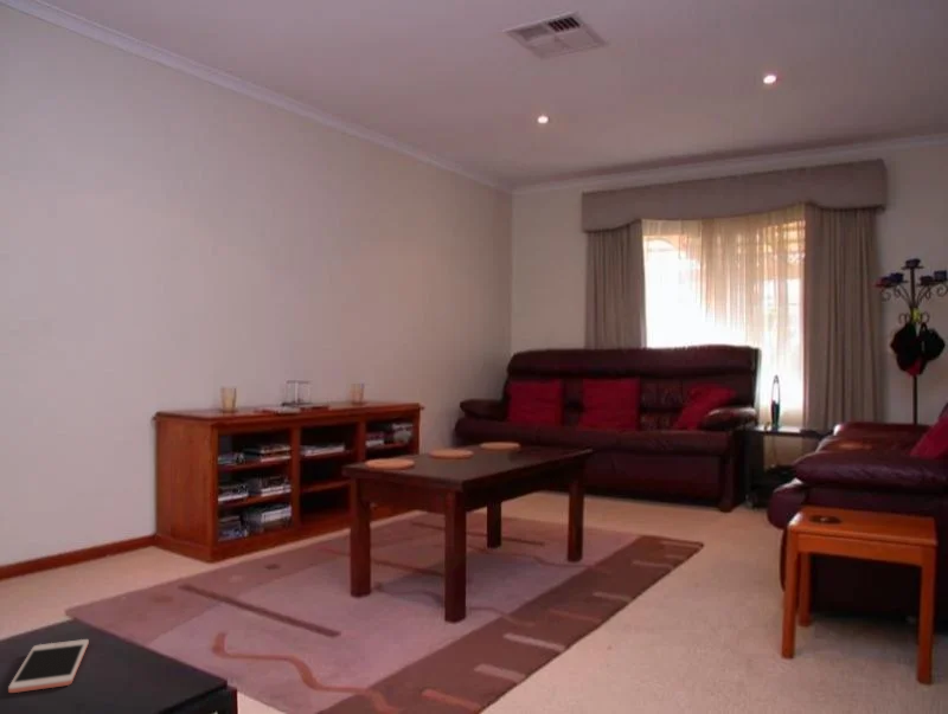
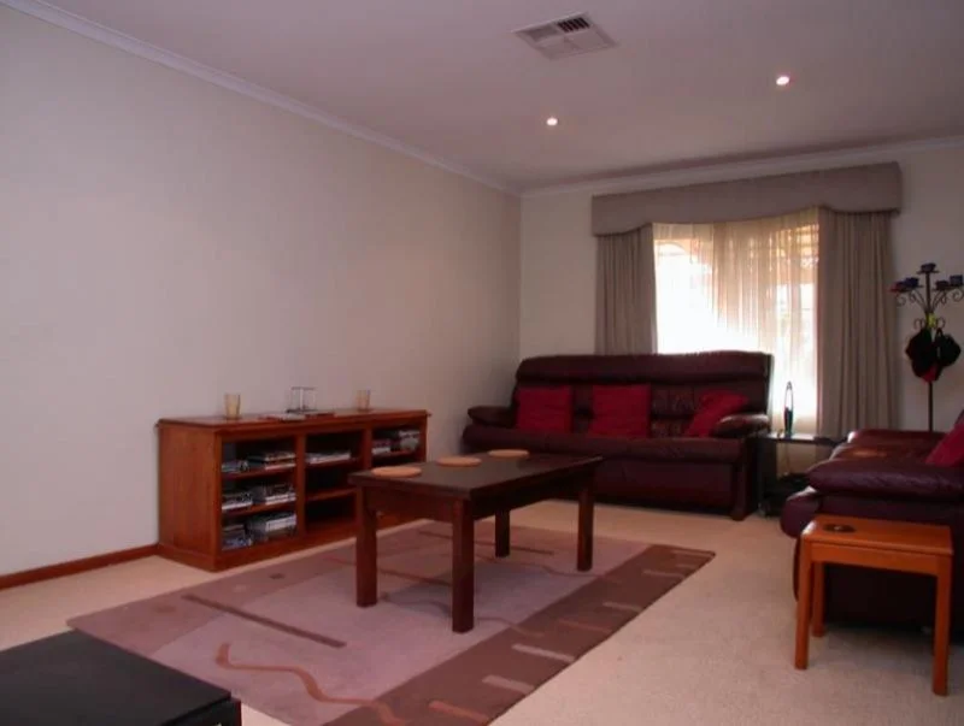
- cell phone (51, 663)
